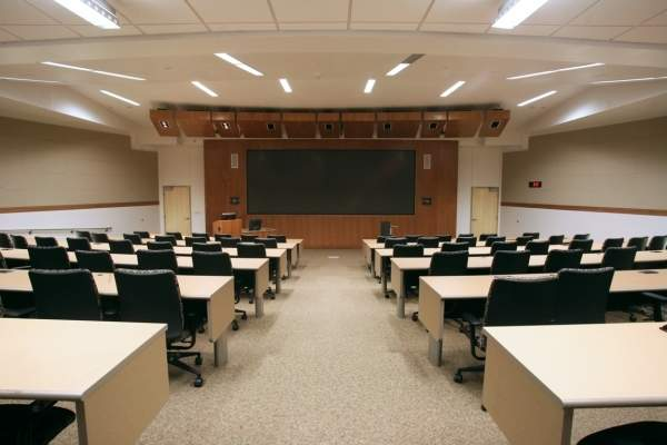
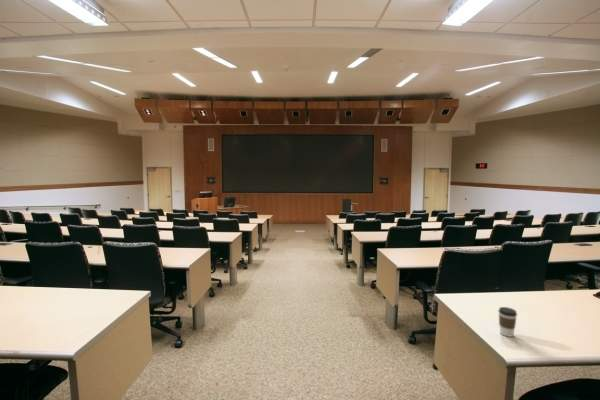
+ coffee cup (507, 321)
